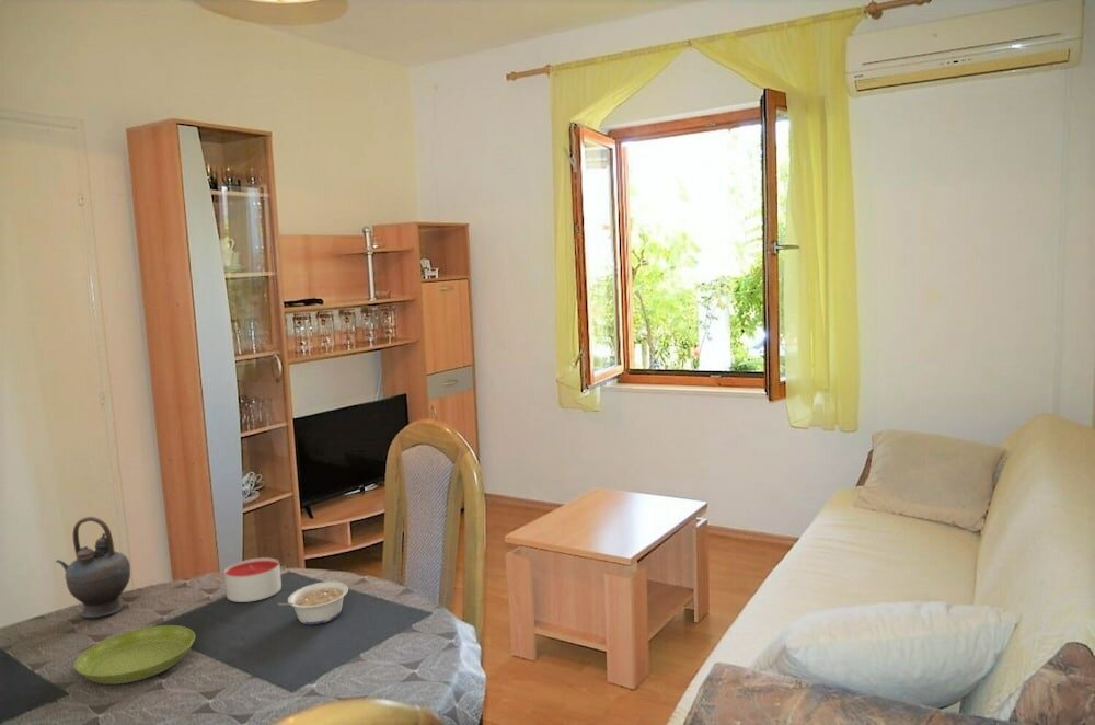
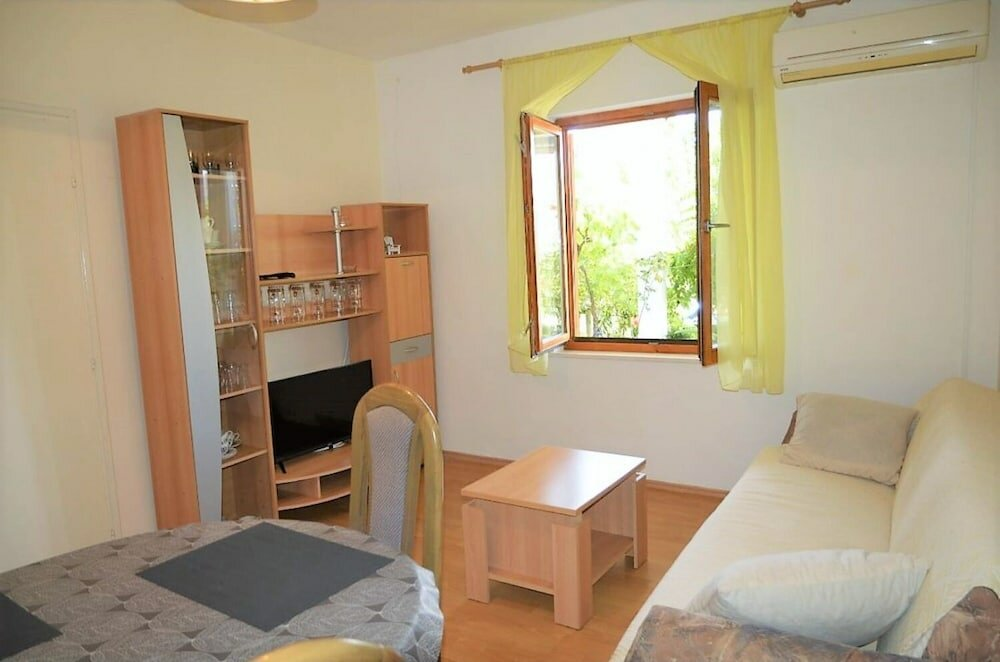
- saucer (137, 656)
- teapot (91, 564)
- candle (253, 578)
- legume (318, 603)
